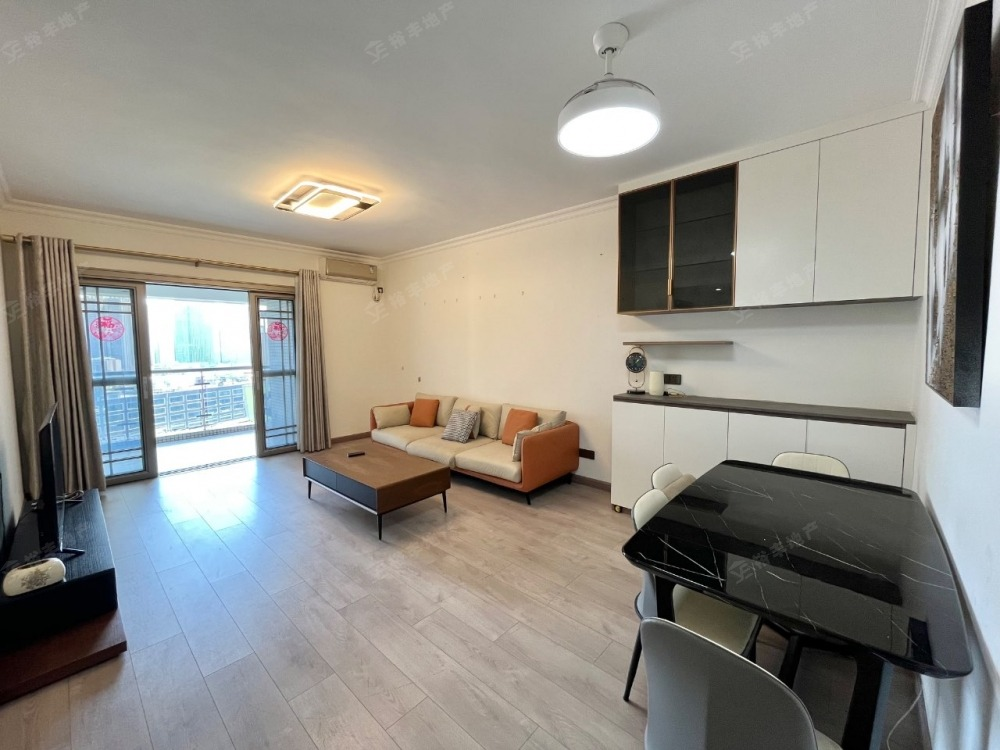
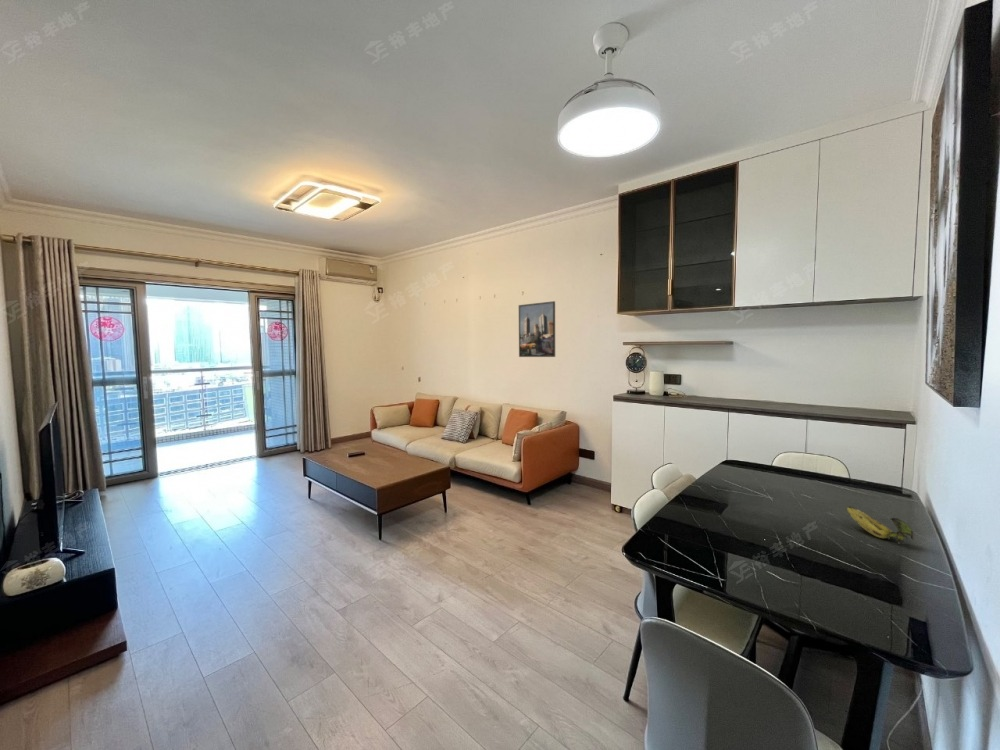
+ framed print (536, 330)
+ banana (879, 524)
